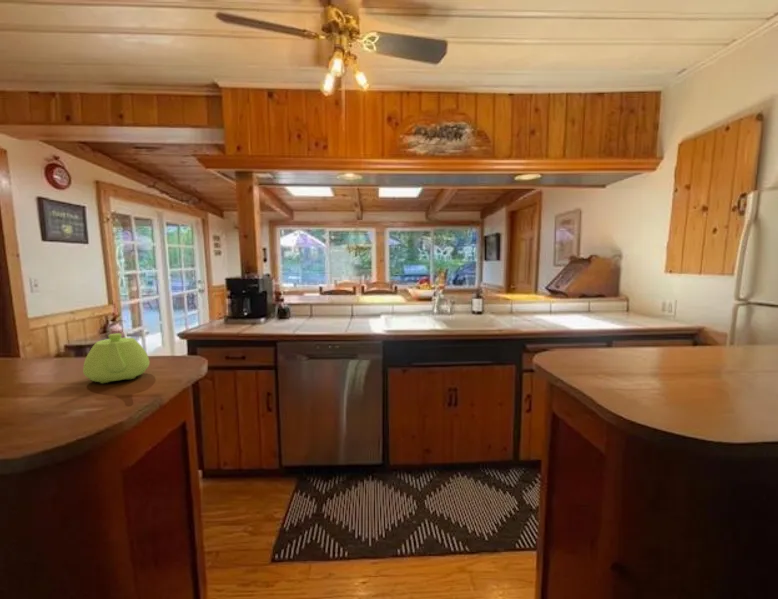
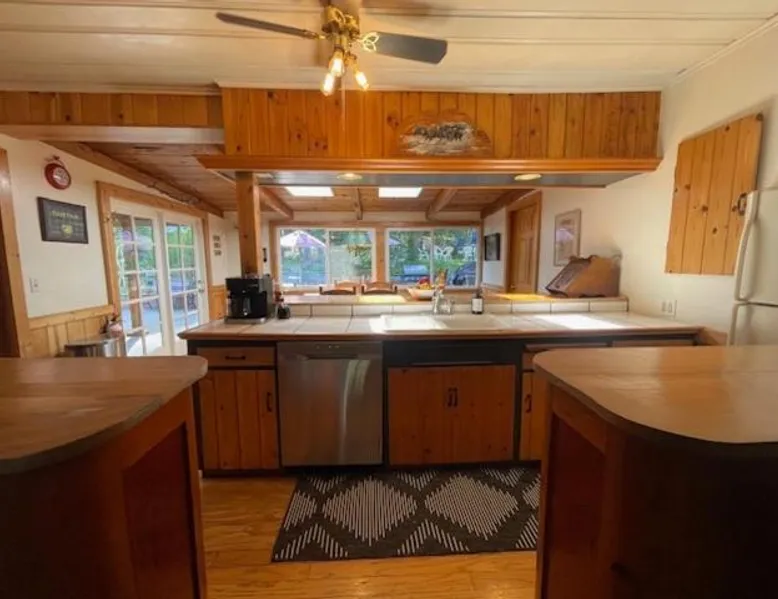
- teapot (116, 356)
